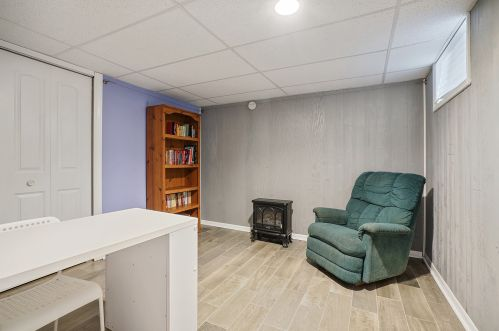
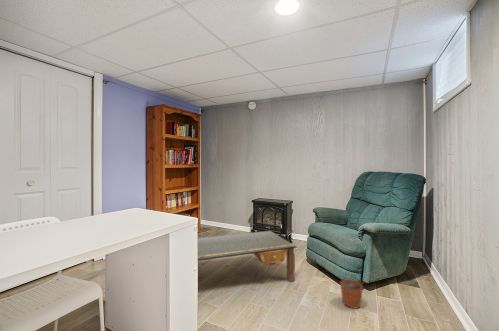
+ coffee table (227, 256)
+ plant pot (351, 289)
